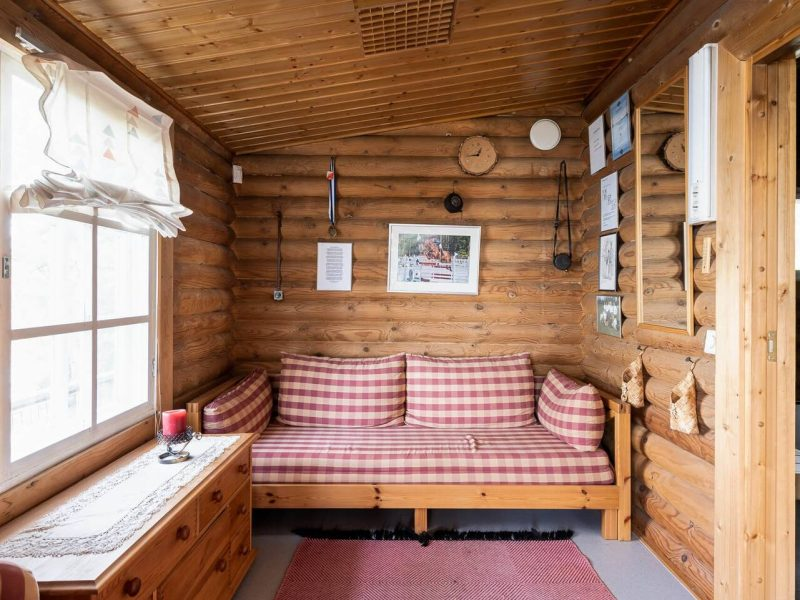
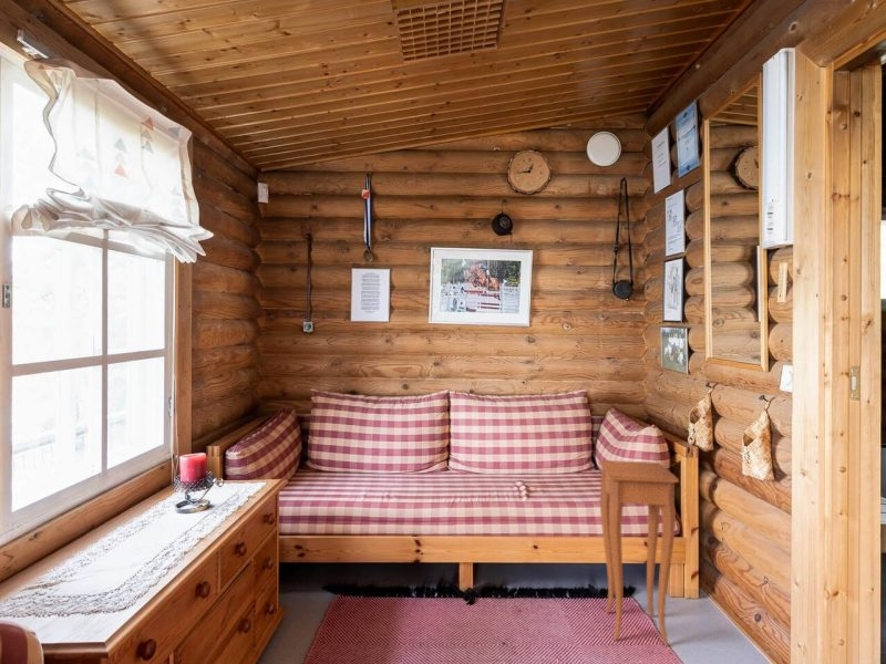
+ side table (647, 552)
